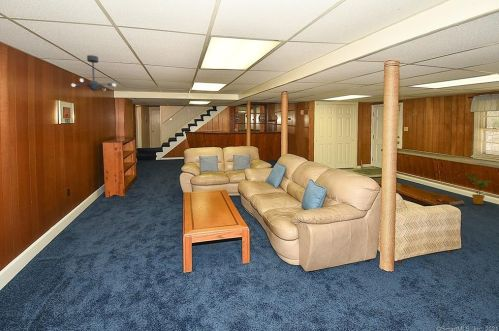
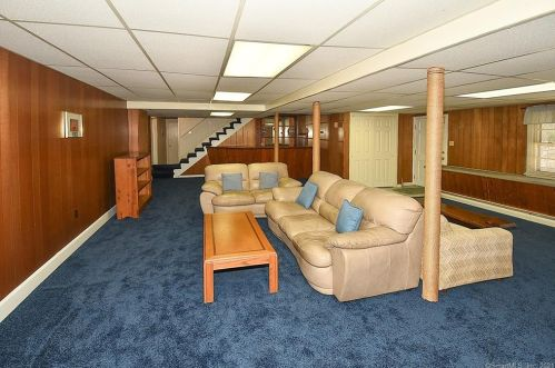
- ceiling light fixture (93, 74)
- house plant (480, 188)
